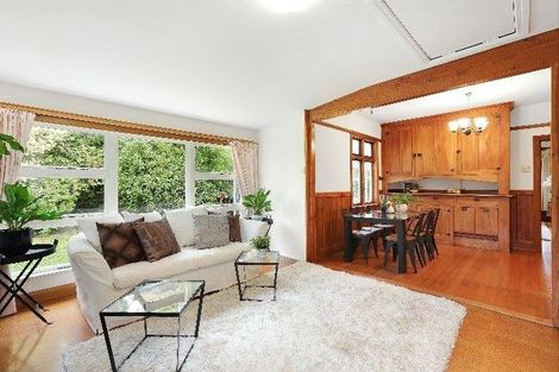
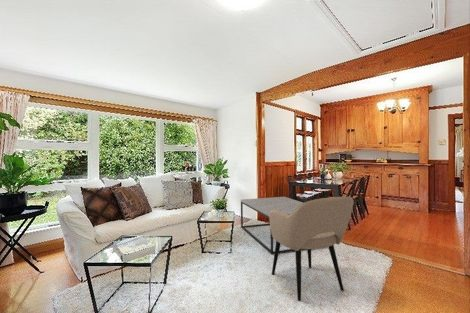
+ armchair (309, 238)
+ coffee table (283, 212)
